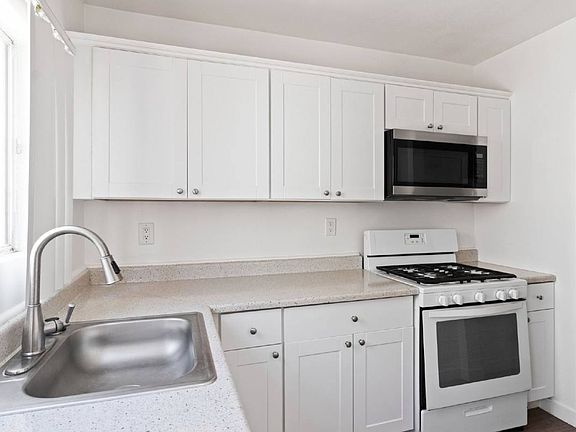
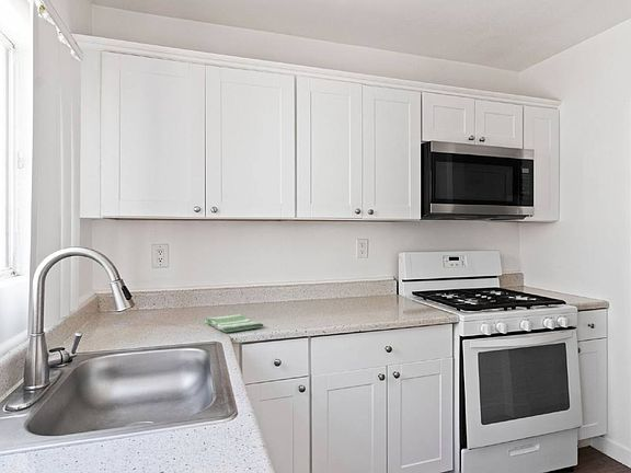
+ dish towel (232, 322)
